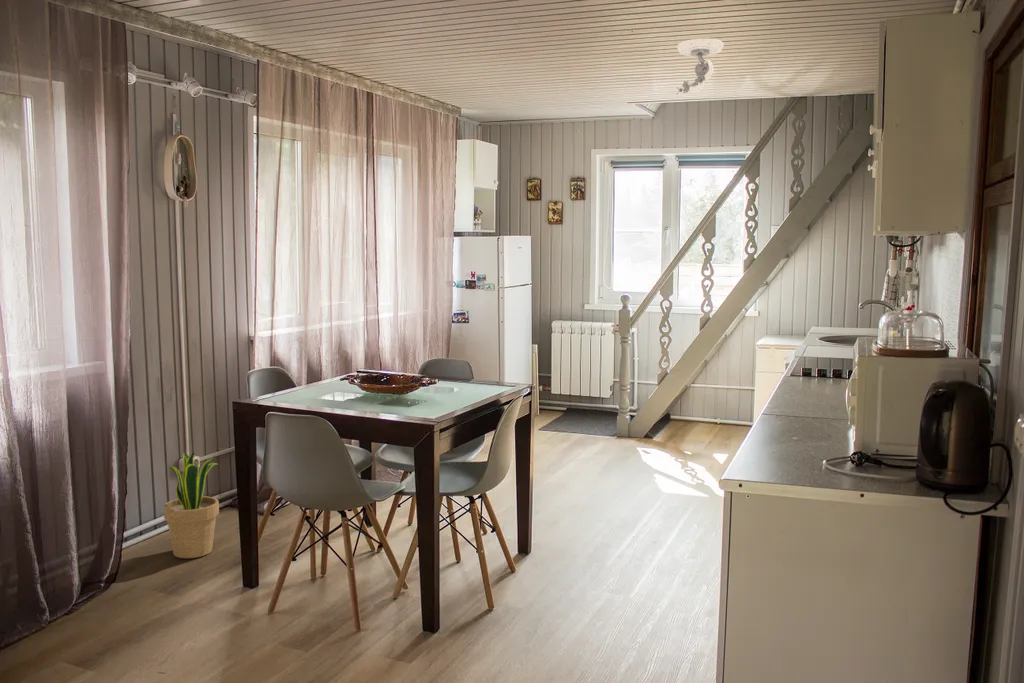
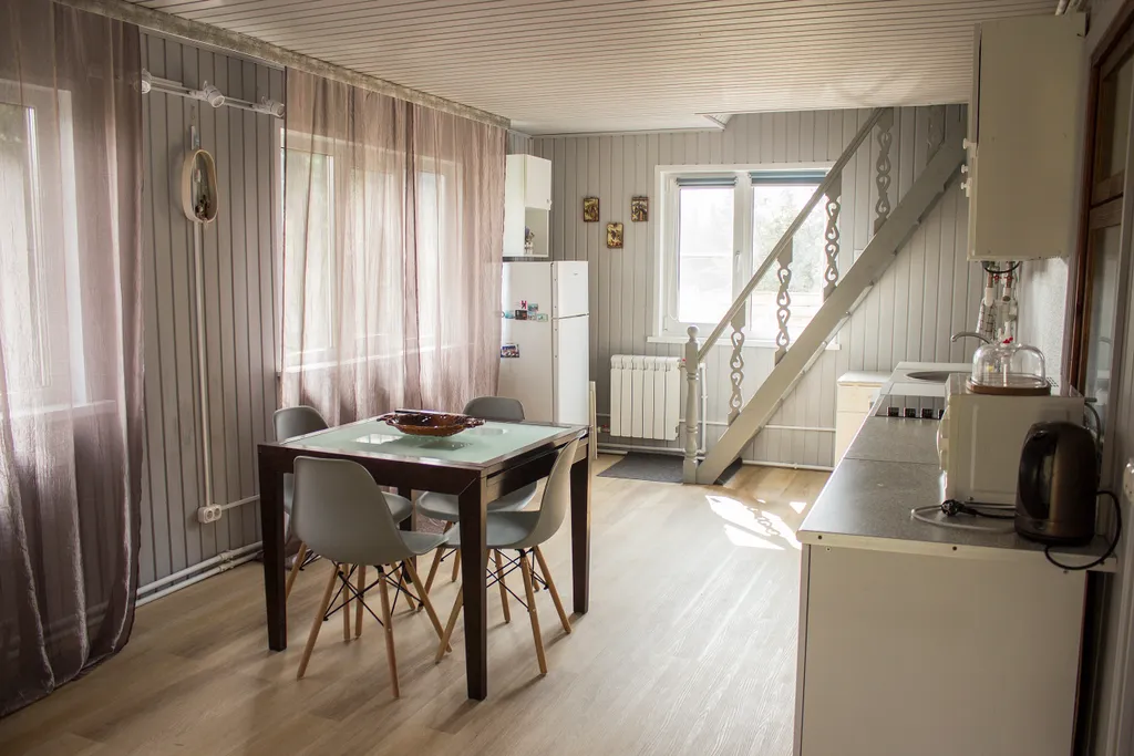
- security camera (699, 68)
- potted plant (196, 501)
